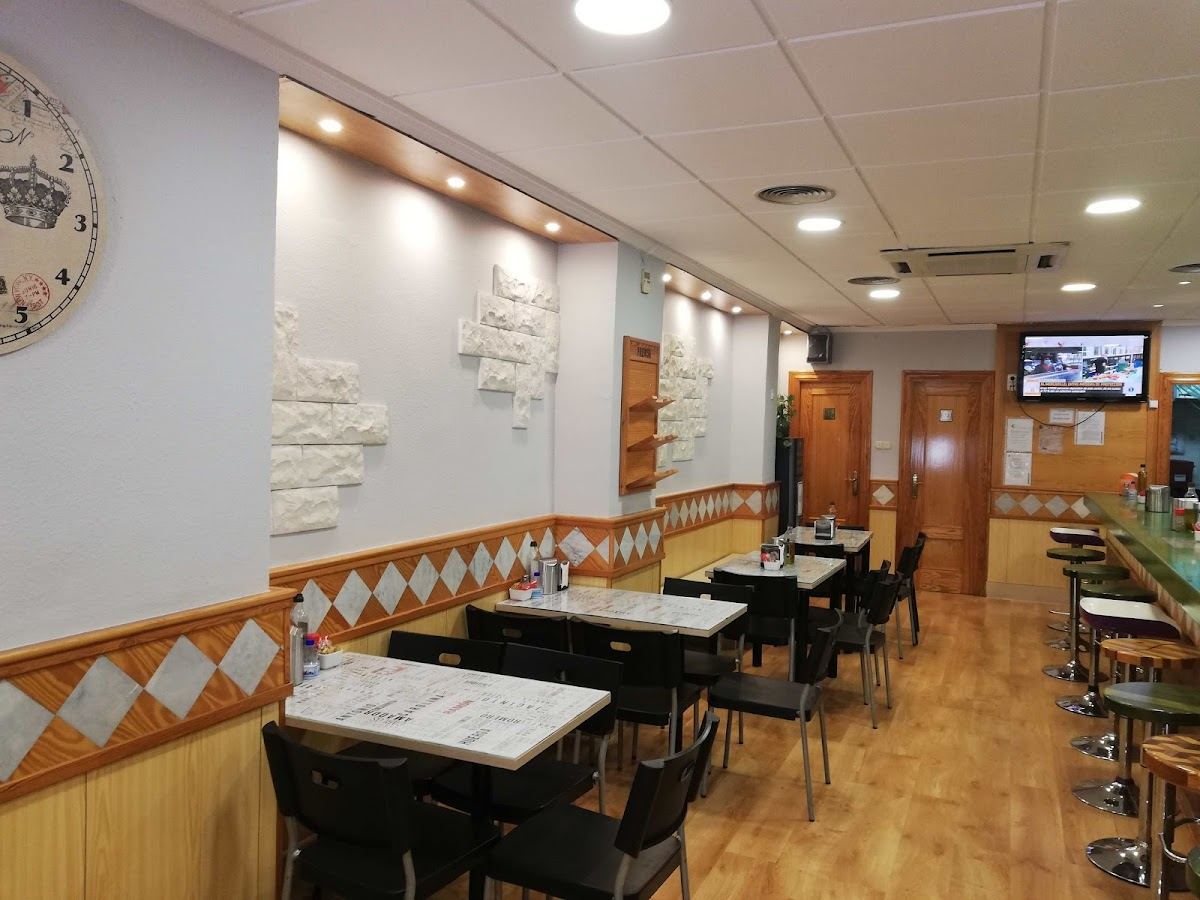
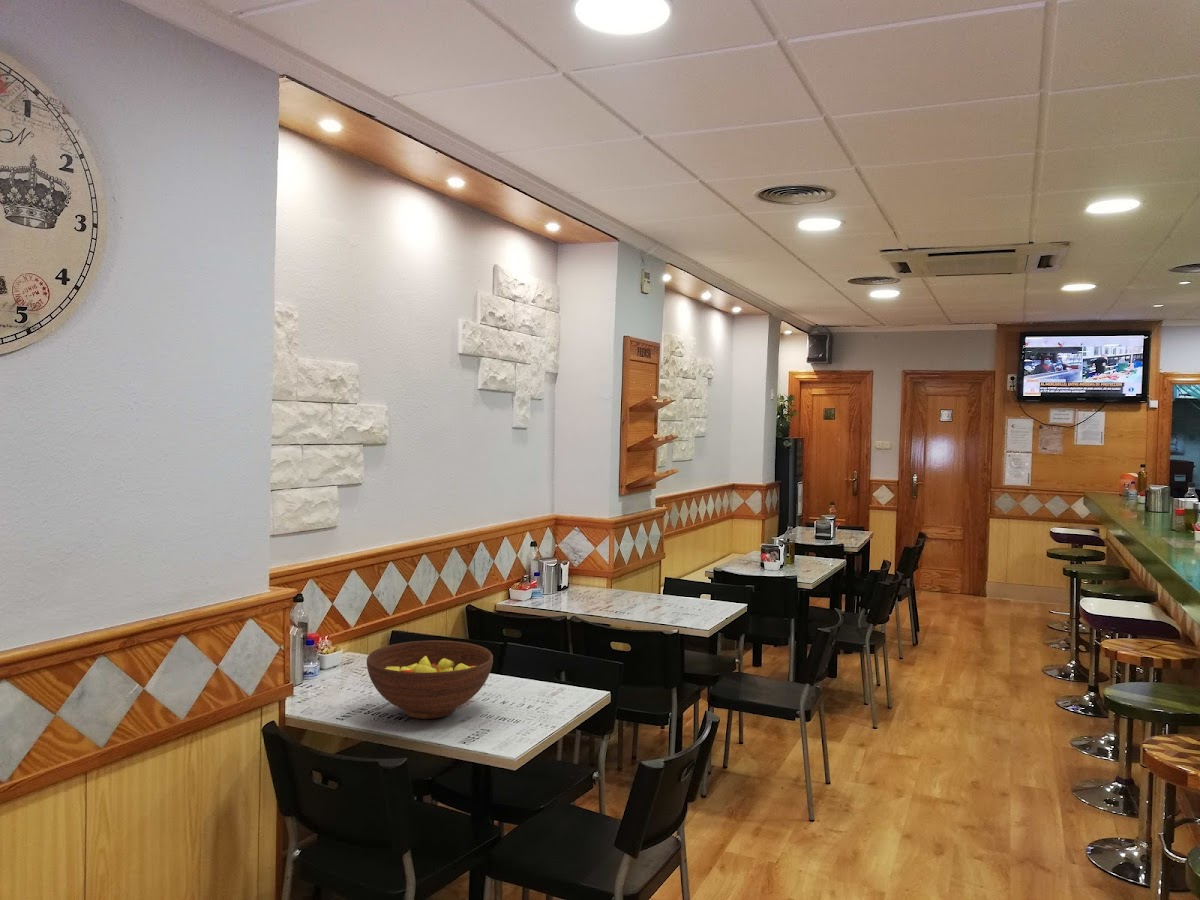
+ fruit bowl (430, 684)
